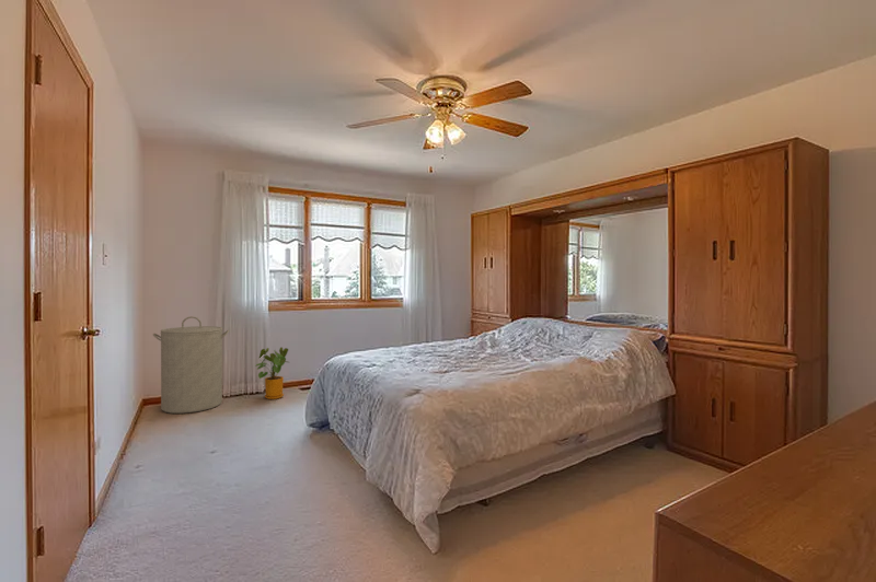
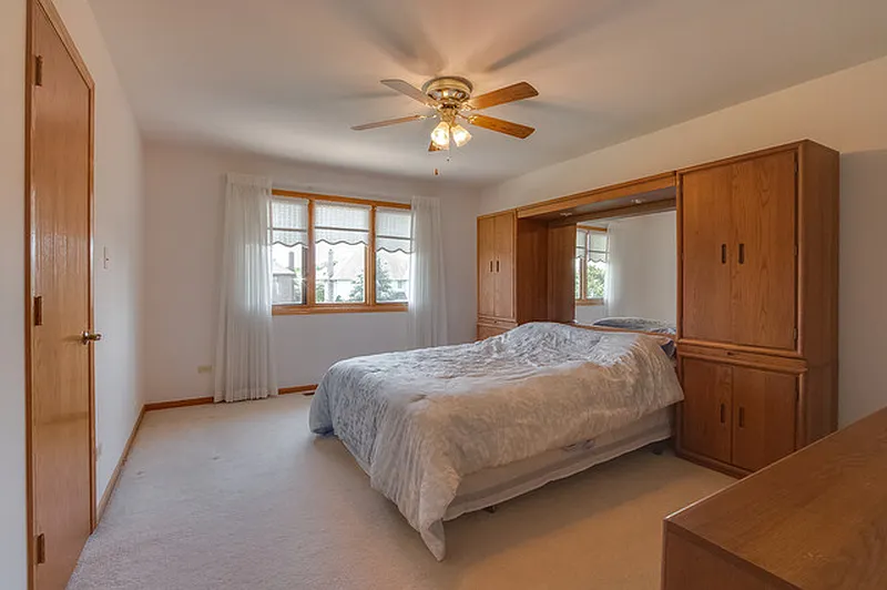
- house plant (272, 373)
- laundry hamper (192, 361)
